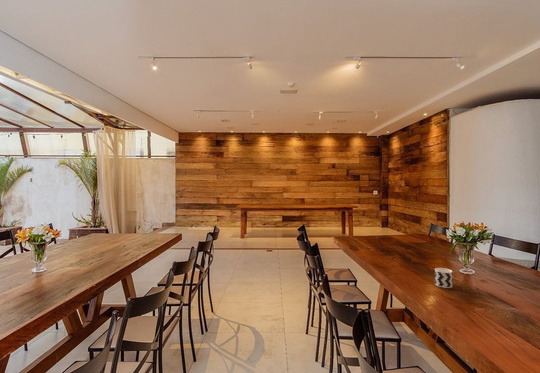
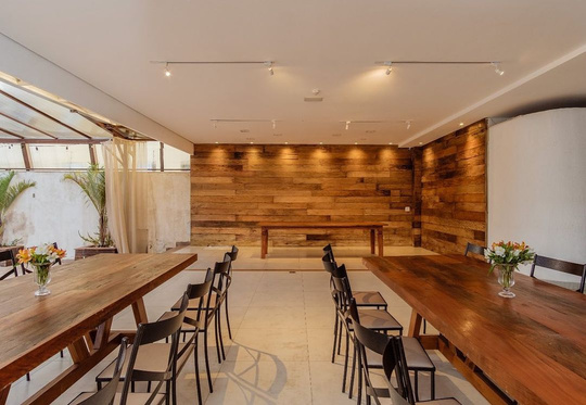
- cup (442, 276)
